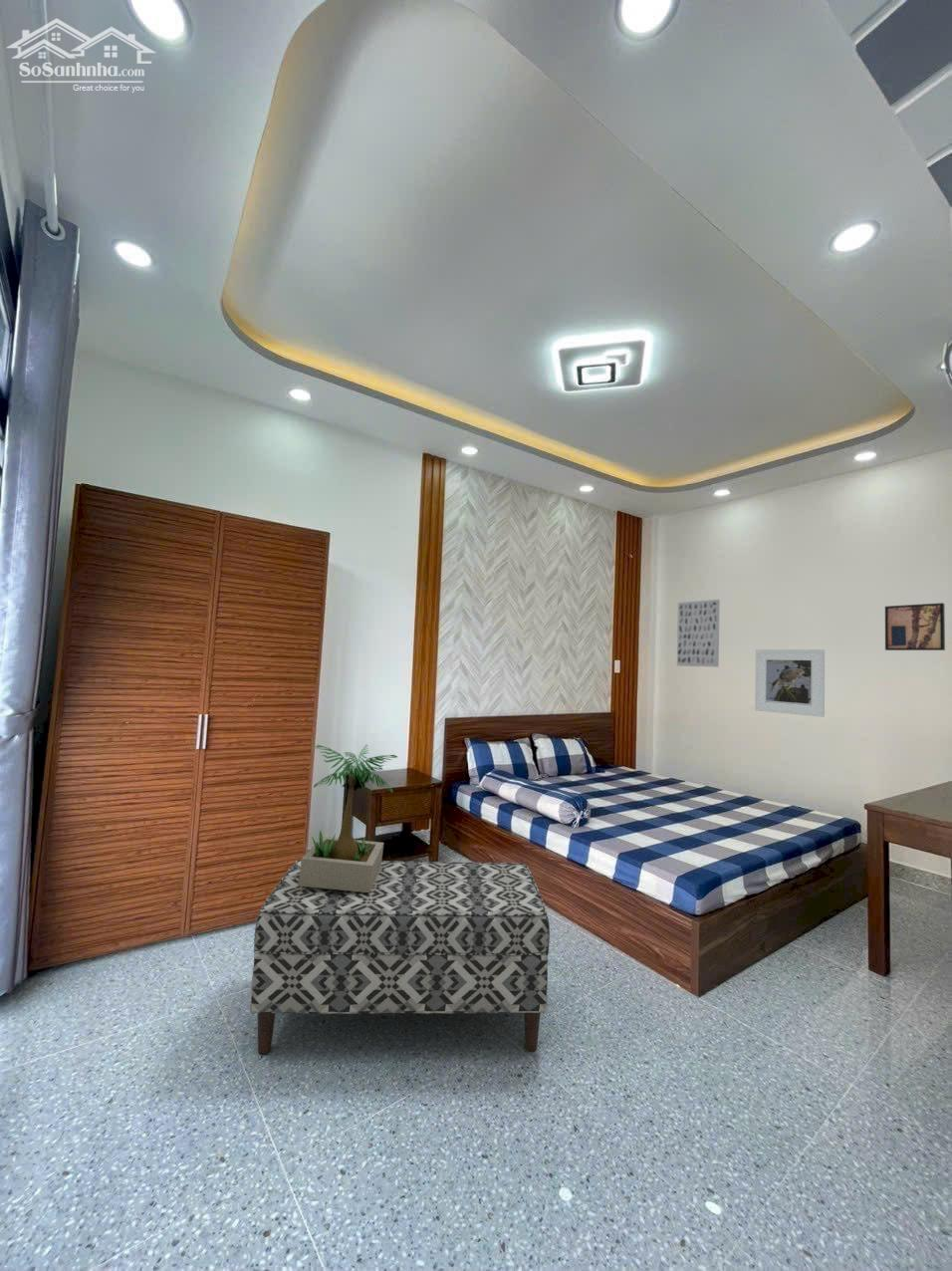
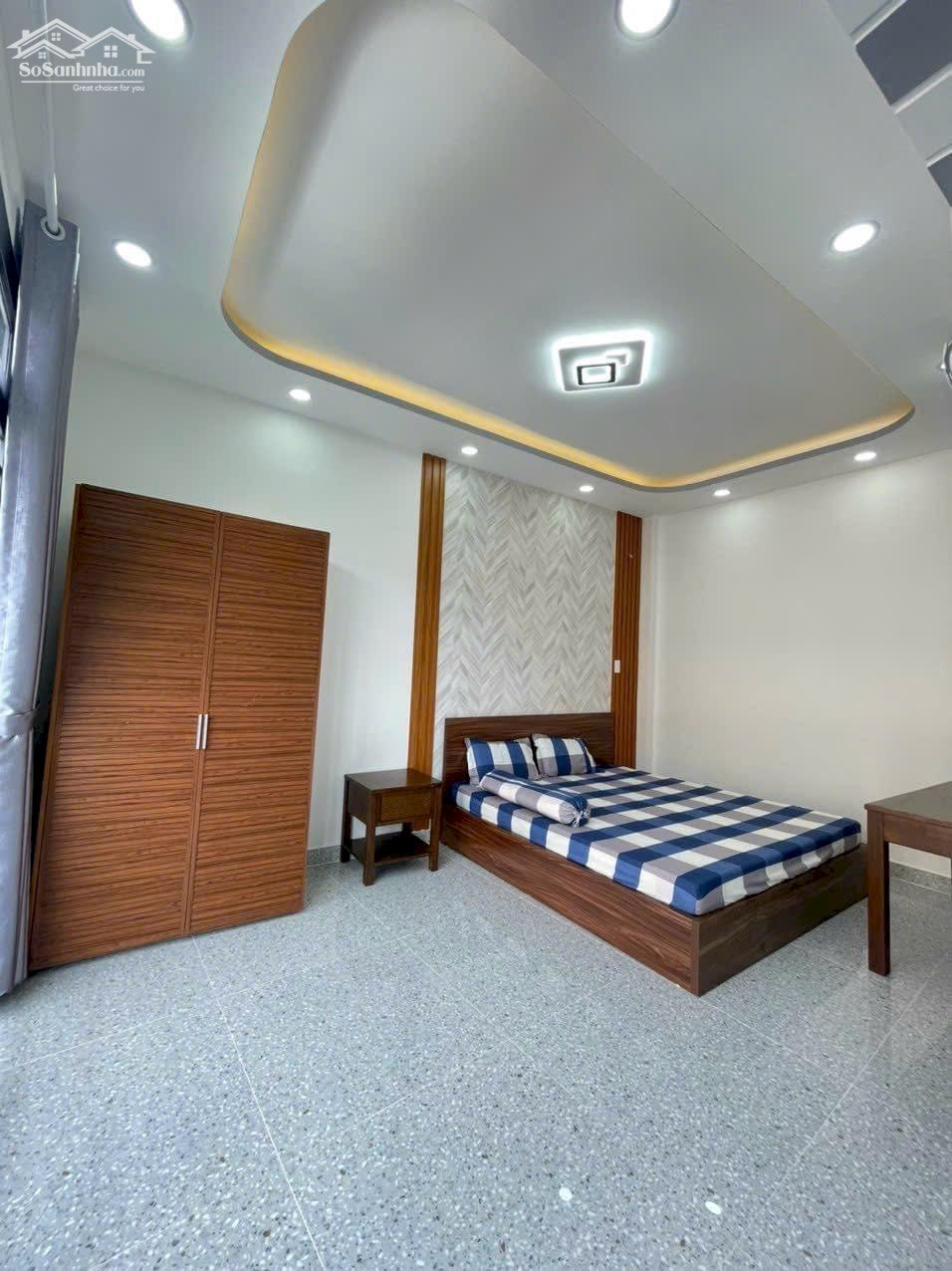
- wall art (913, 627)
- potted plant (344, 816)
- bench (406, 947)
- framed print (788, 681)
- wall art (697, 634)
